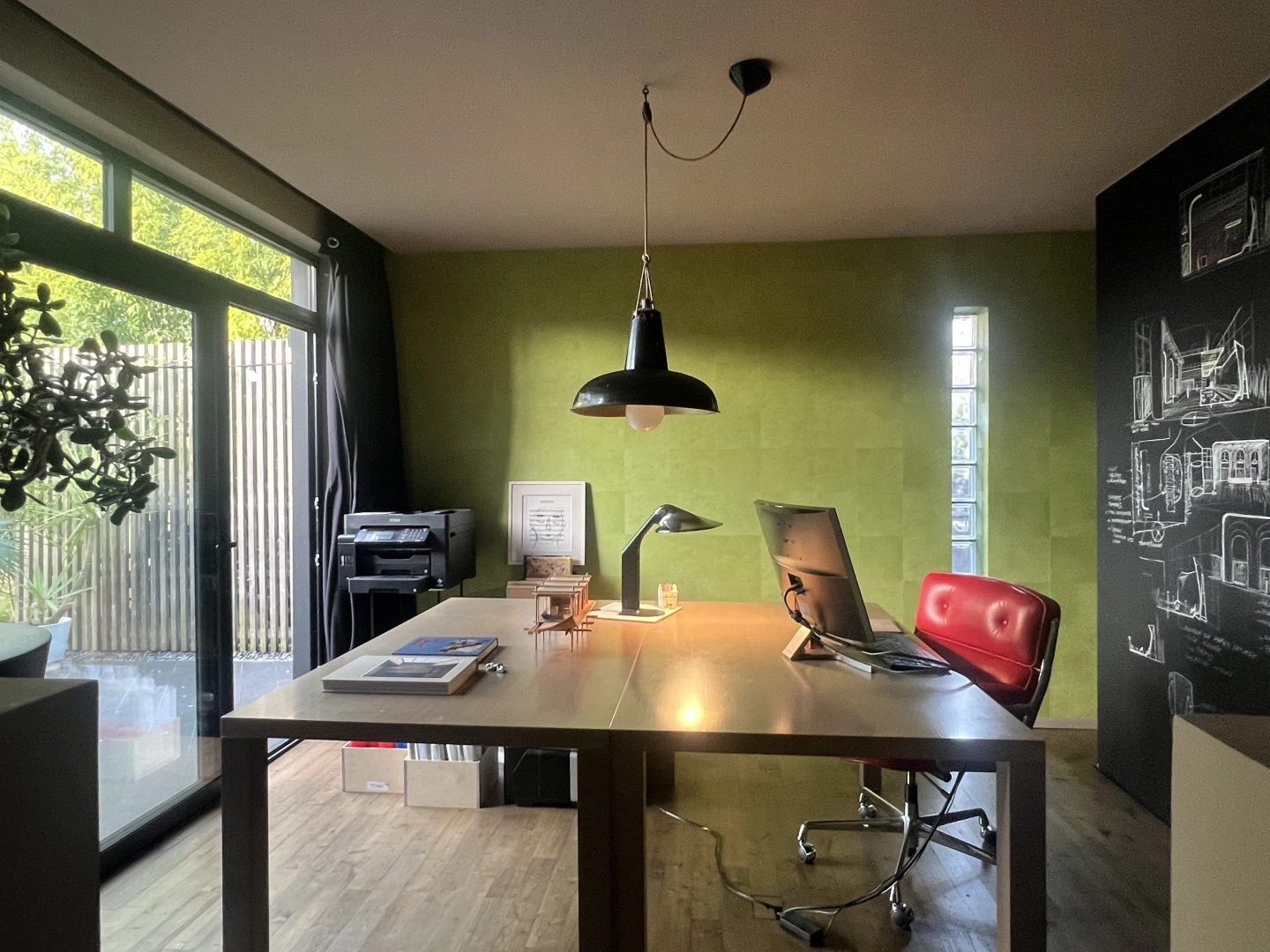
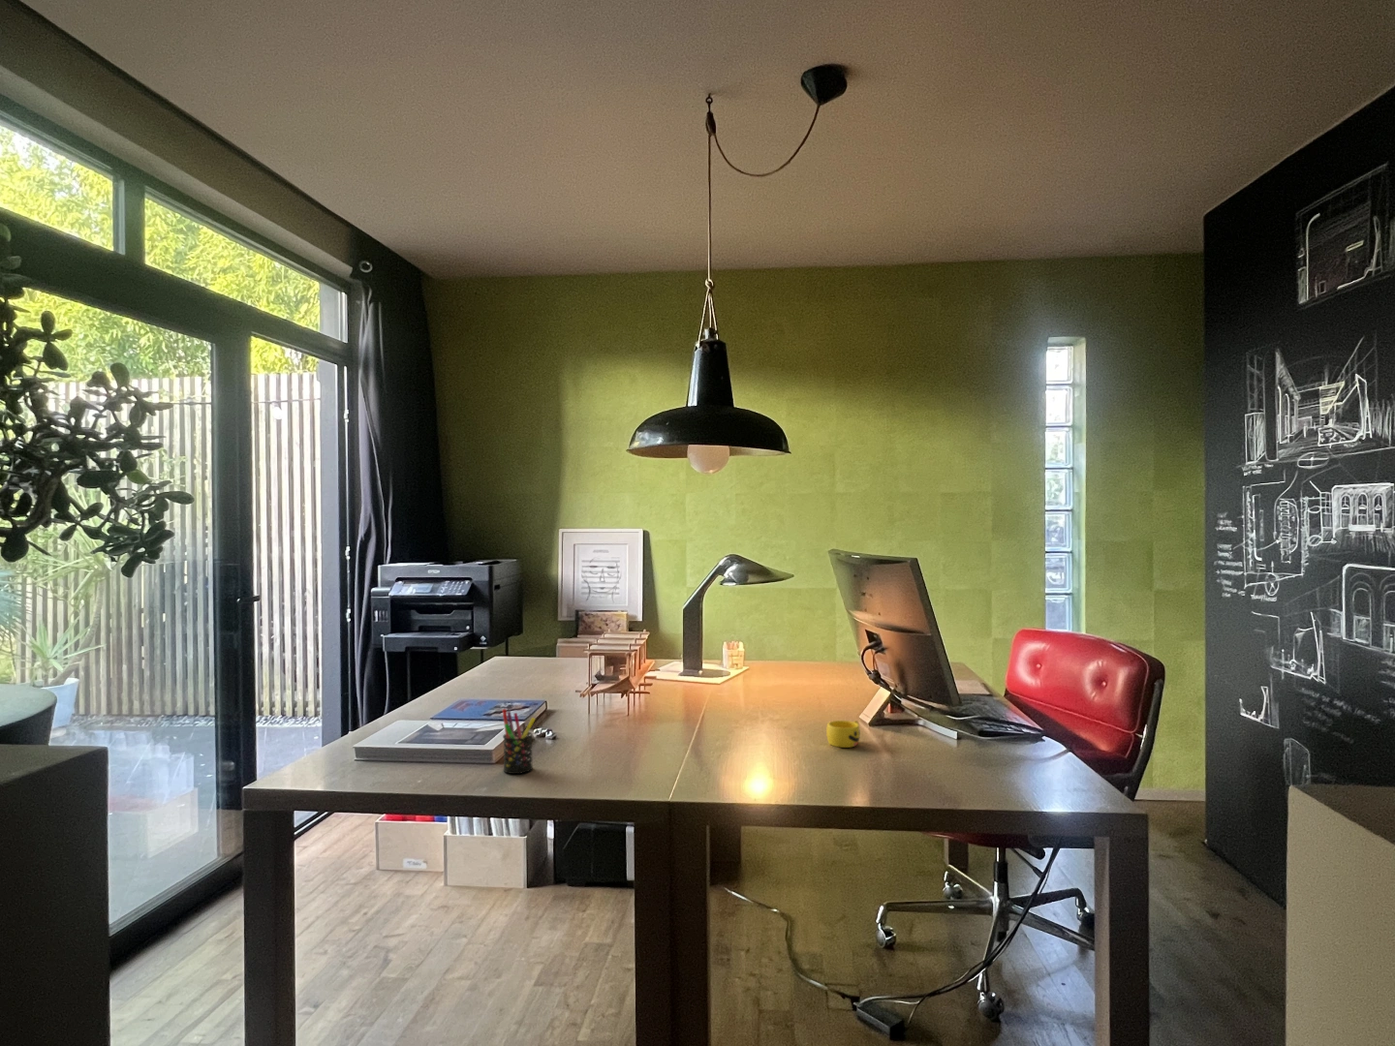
+ cup (846, 732)
+ pen holder (514, 739)
